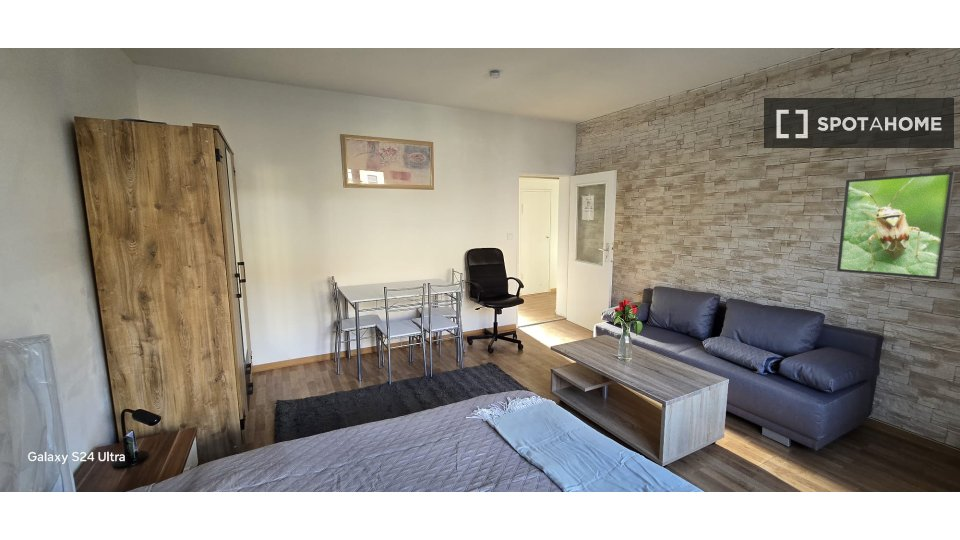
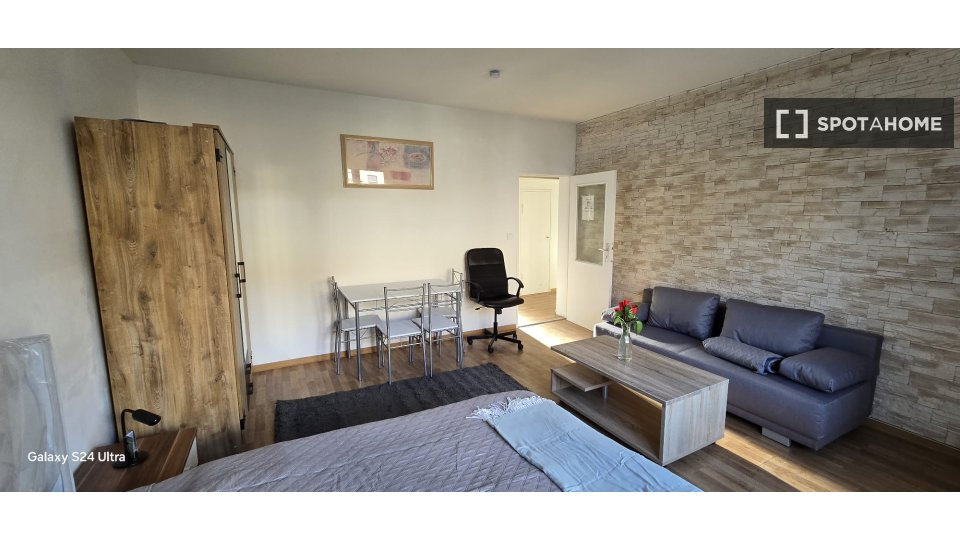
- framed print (890, 226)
